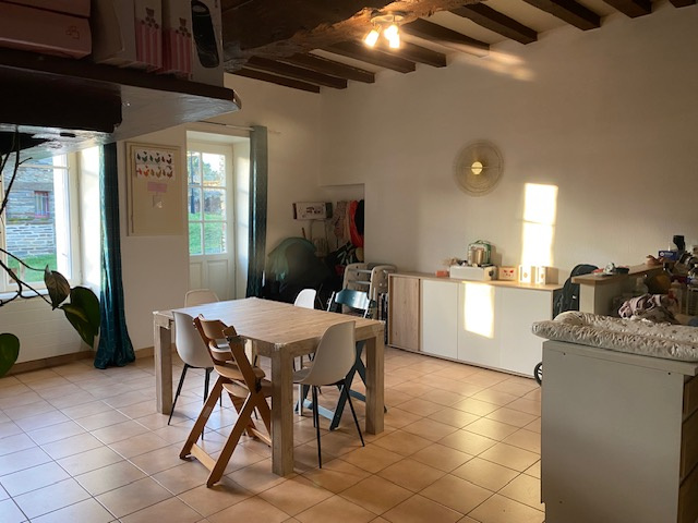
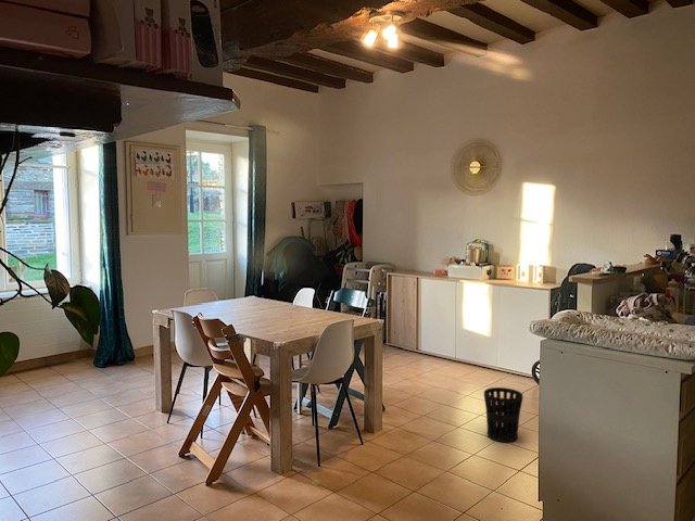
+ wastebasket (502, 415)
